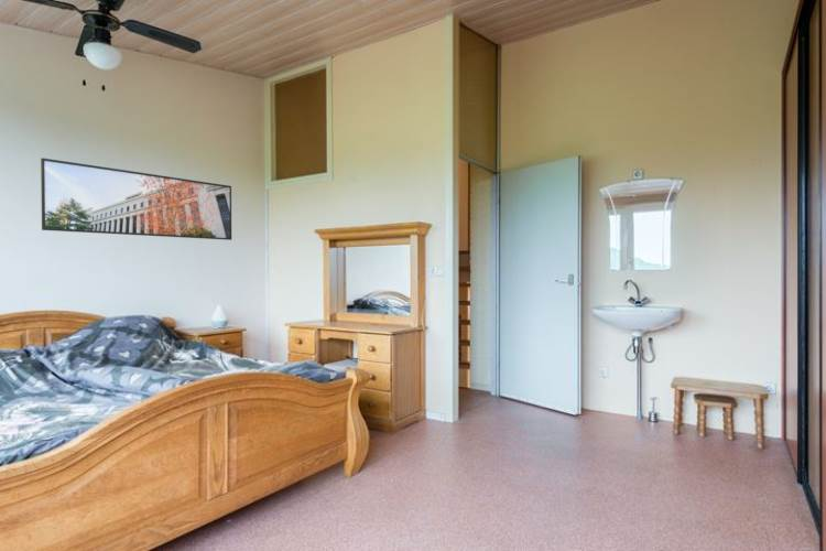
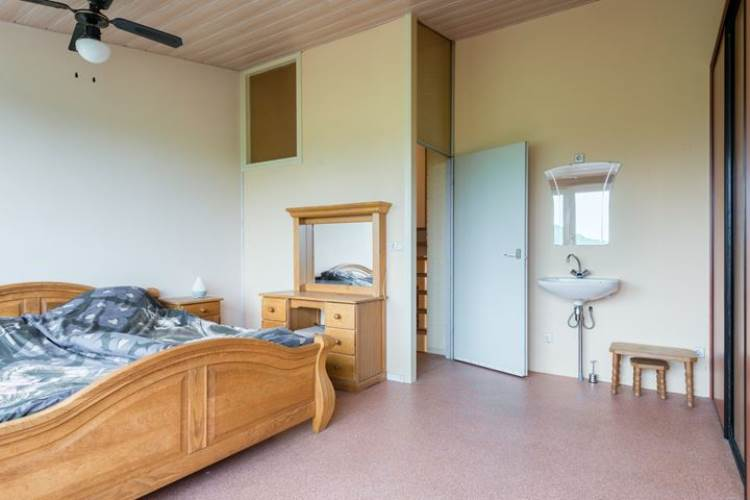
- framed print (150, 204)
